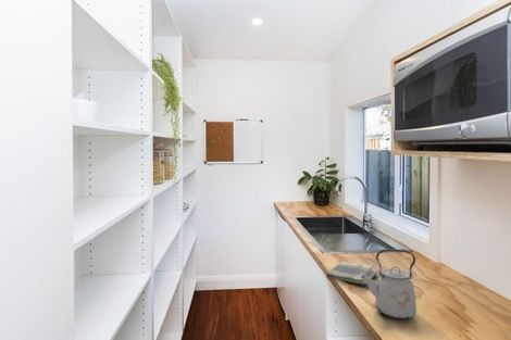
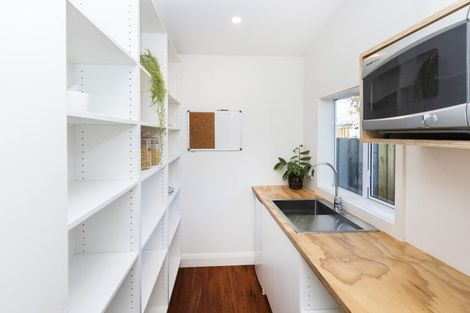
- dish towel (352, 272)
- kettle (387, 280)
